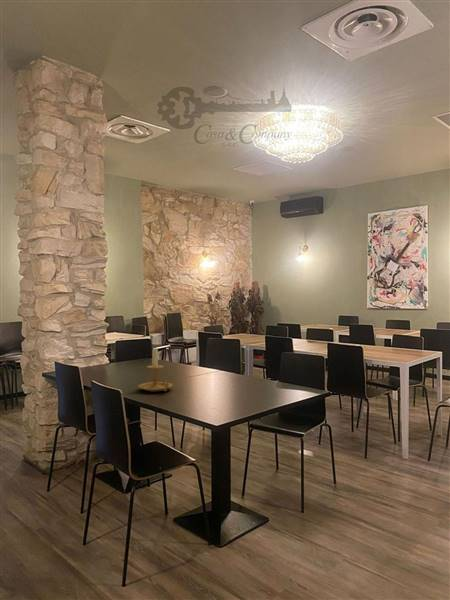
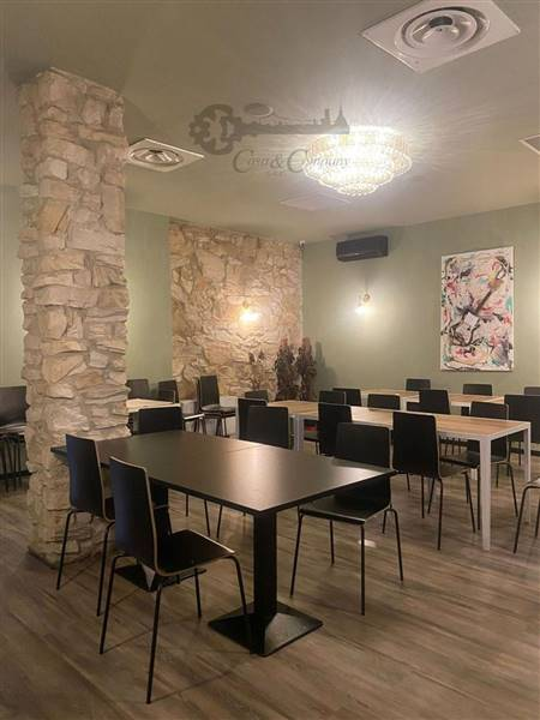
- candle holder (155, 368)
